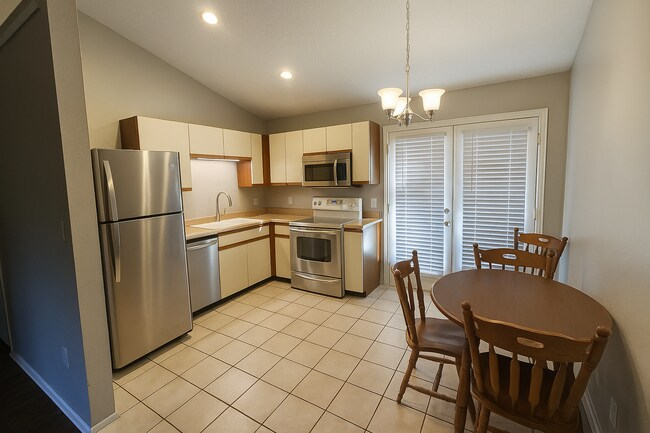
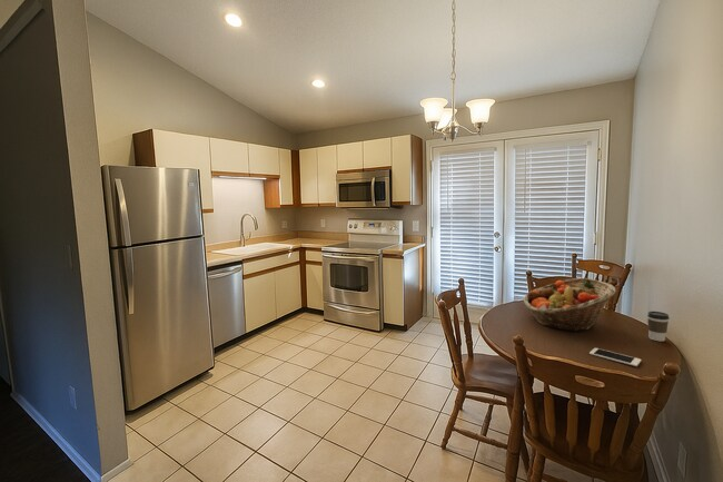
+ fruit basket (566, 301)
+ coffee cup (657, 326)
+ cell phone (614, 356)
